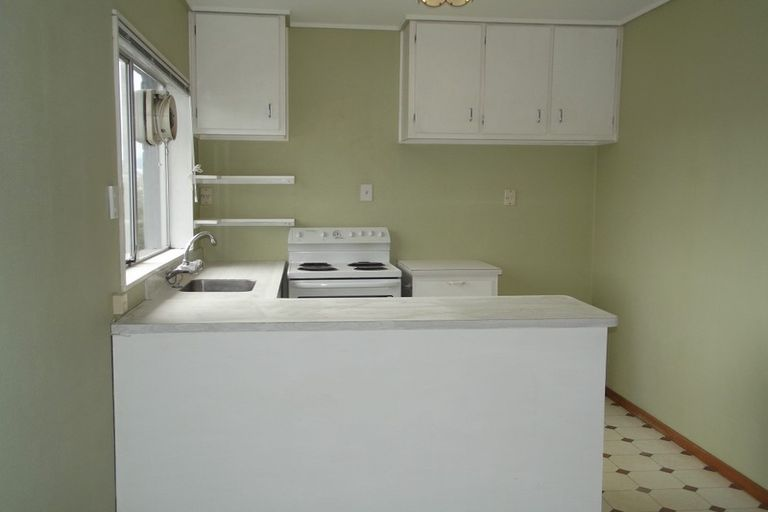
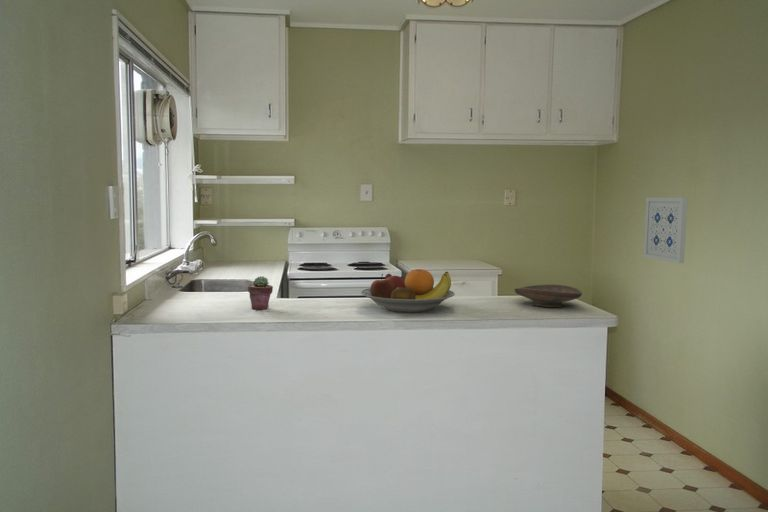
+ wall art (664, 229)
+ fruit bowl (407, 288)
+ decorative bowl (547, 295)
+ potted succulent (260, 292)
